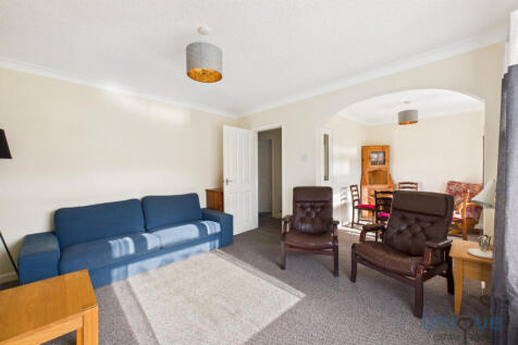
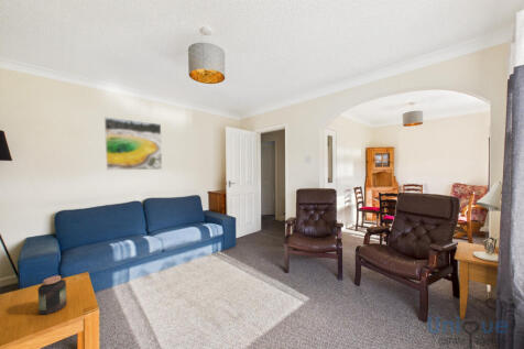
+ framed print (135, 145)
+ jar (52, 293)
